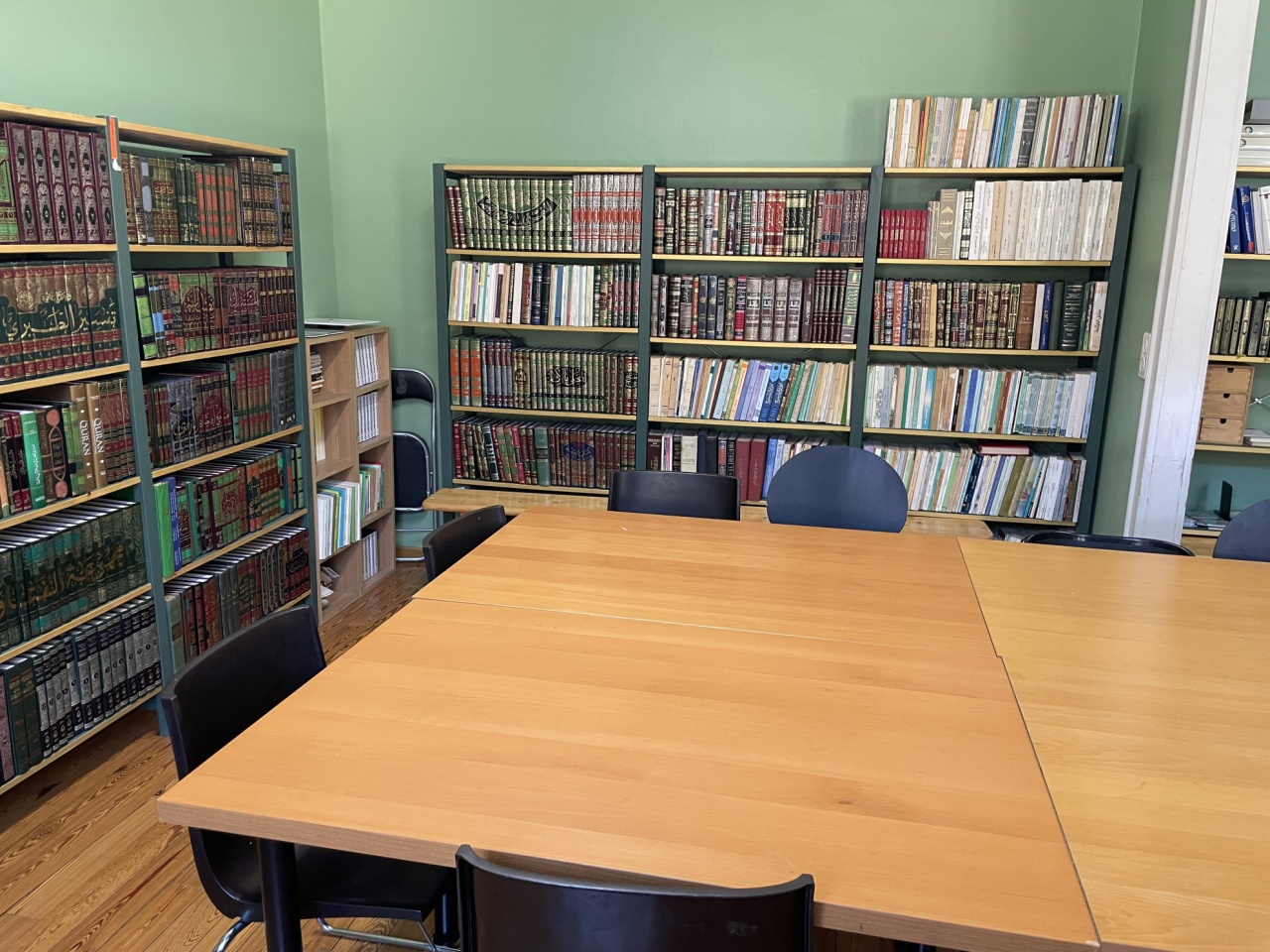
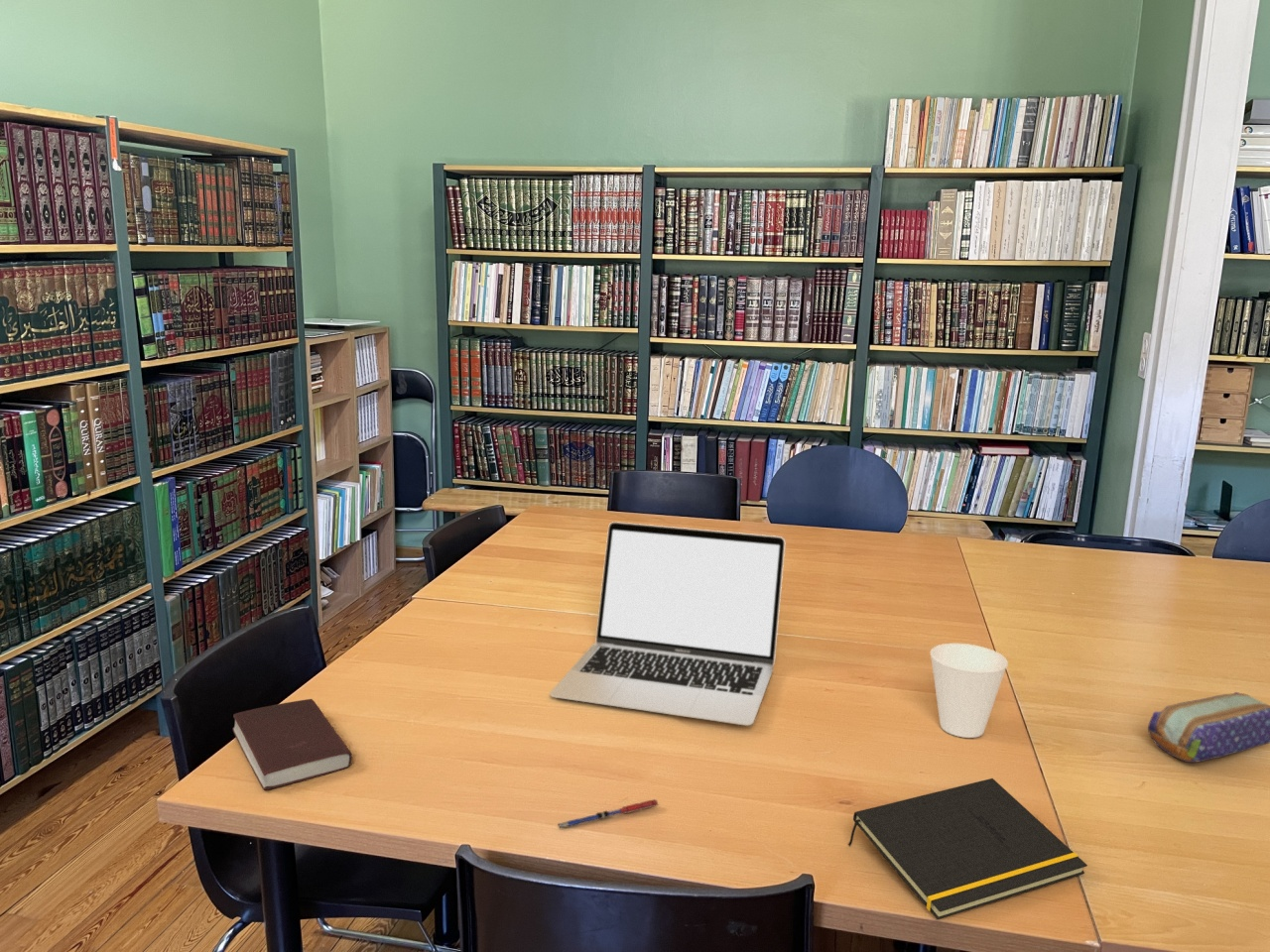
+ book (290, 740)
+ laptop (673, 614)
+ pen (608, 812)
+ notepad (967, 842)
+ pencil case (1215, 725)
+ cup (964, 692)
